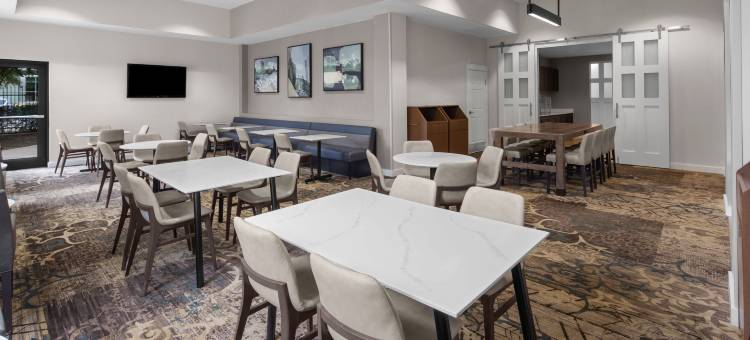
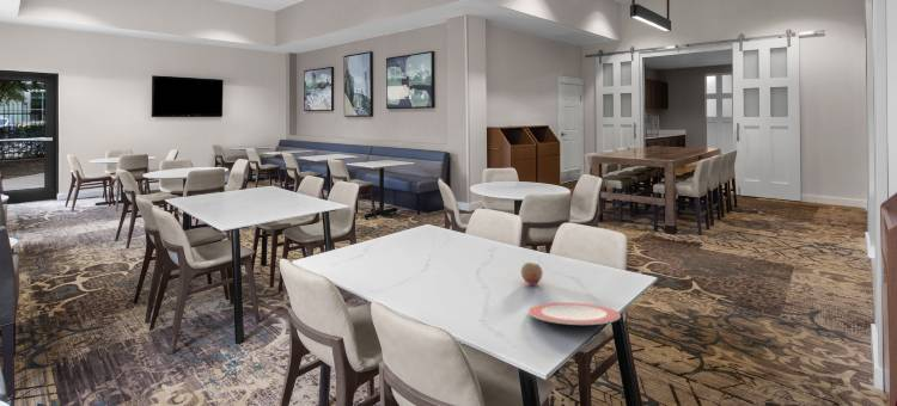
+ fruit (531, 273)
+ plate (573, 314)
